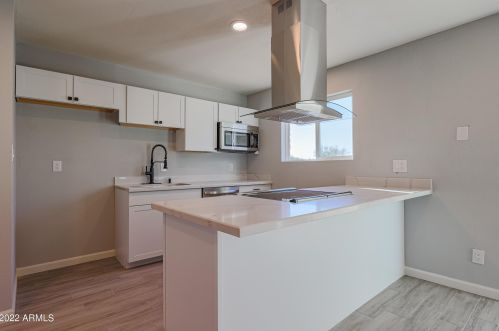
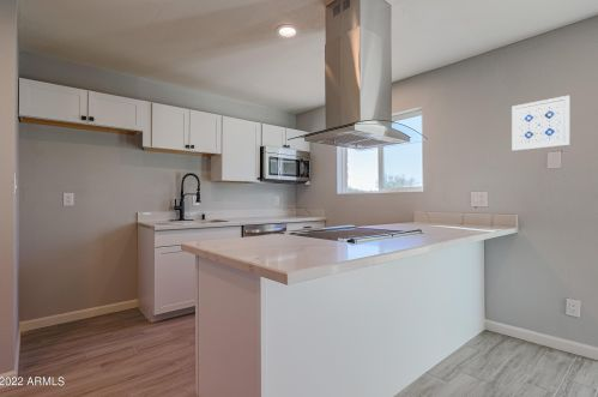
+ wall art (539, 125)
